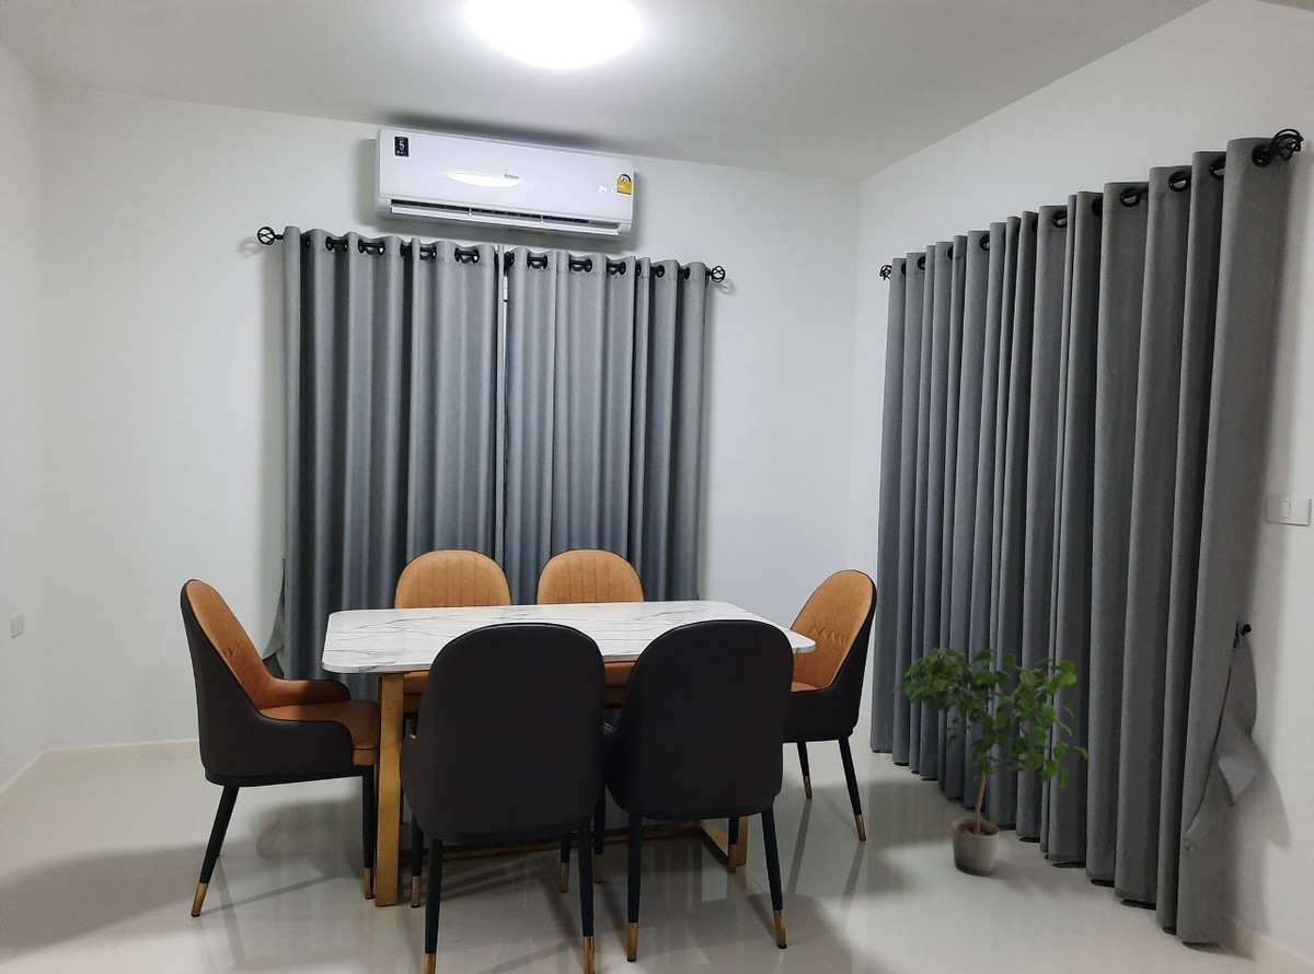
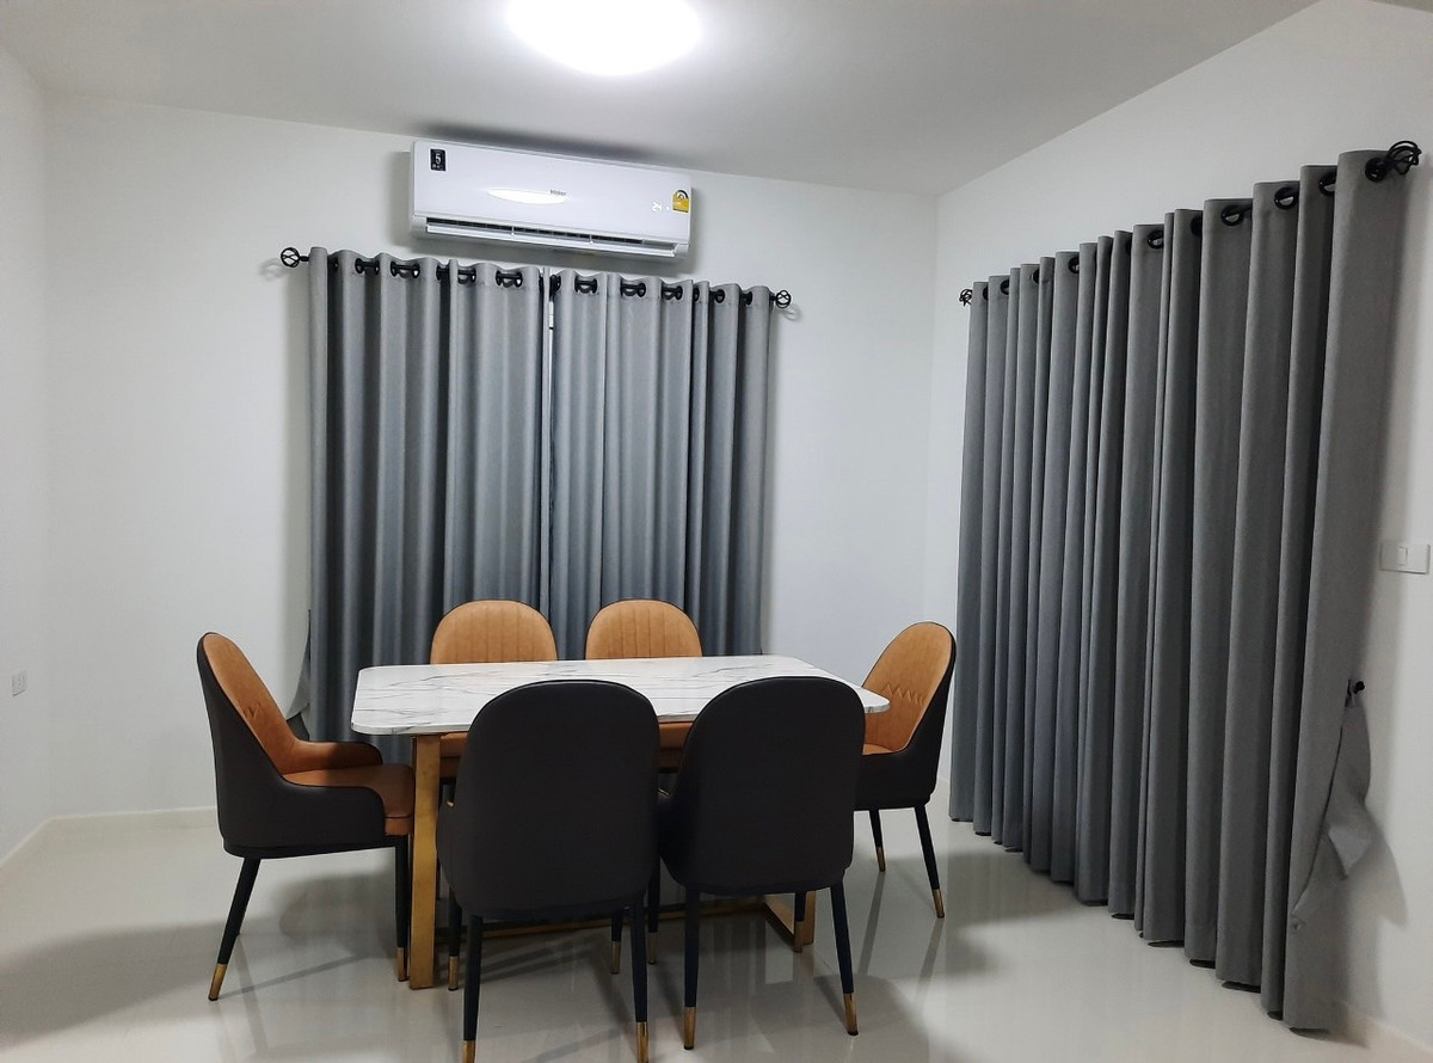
- potted plant (976, 755)
